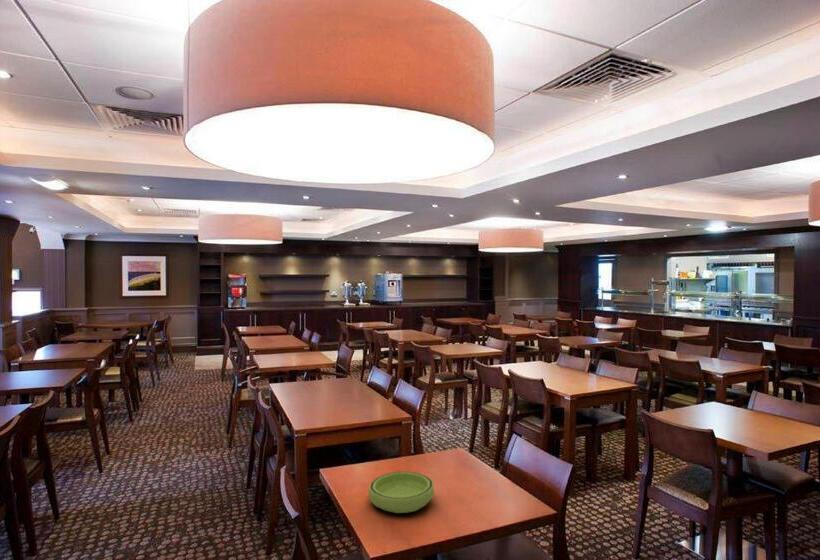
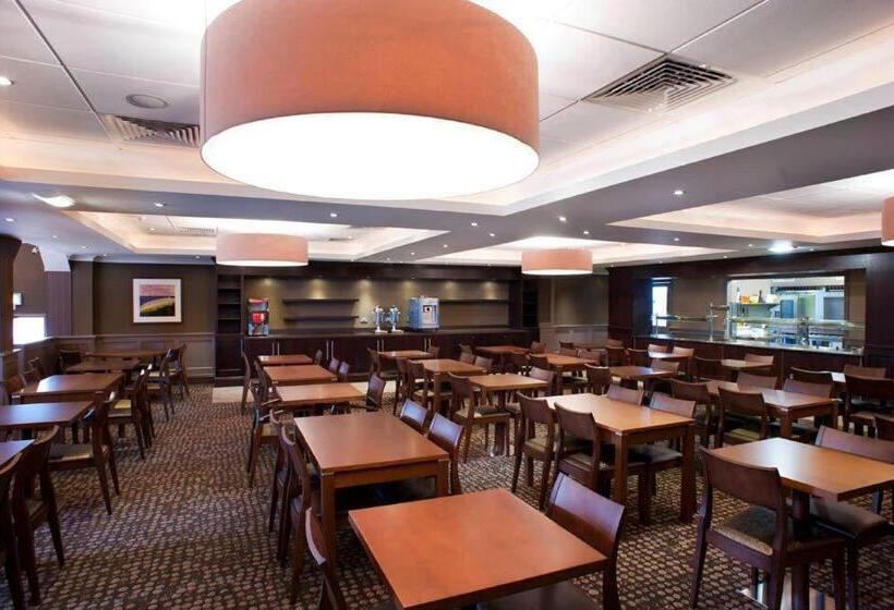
- bowl (401, 492)
